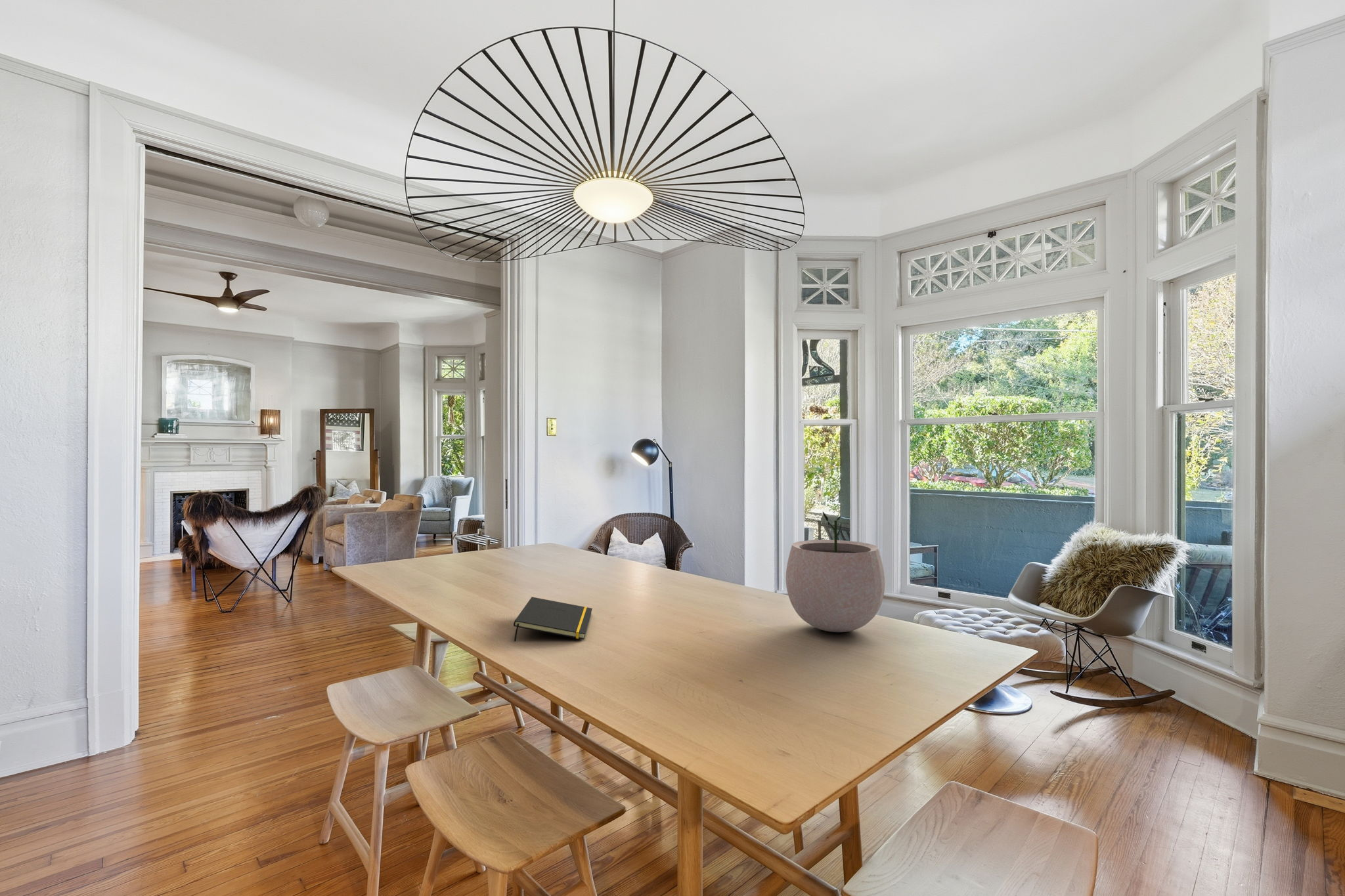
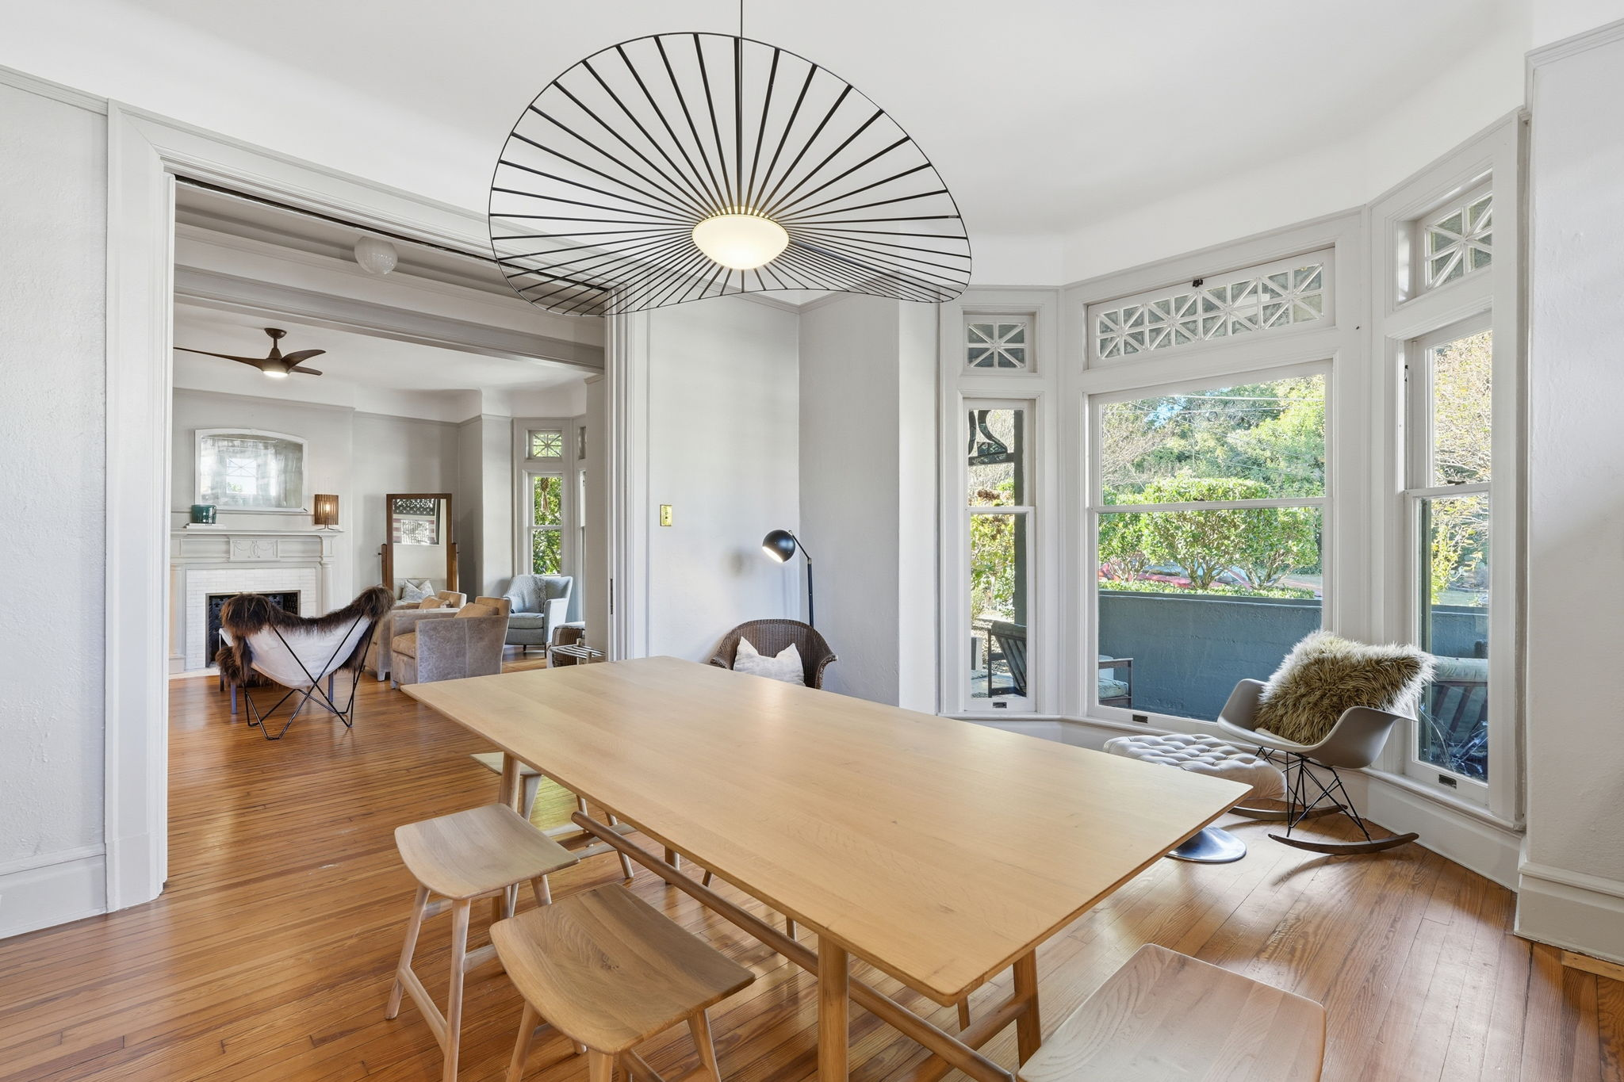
- plant pot (834, 568)
- notepad (556, 616)
